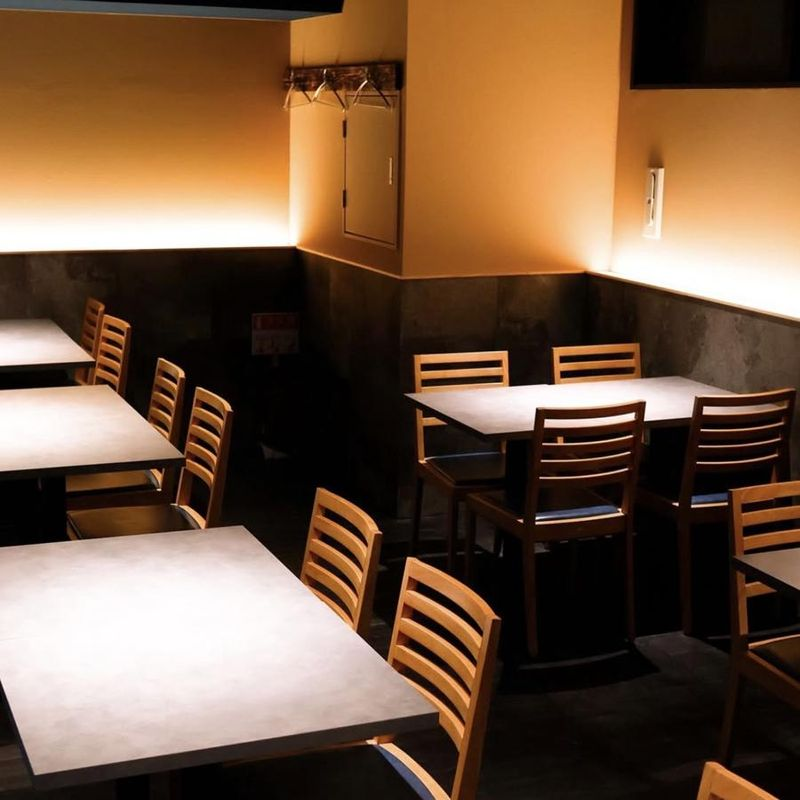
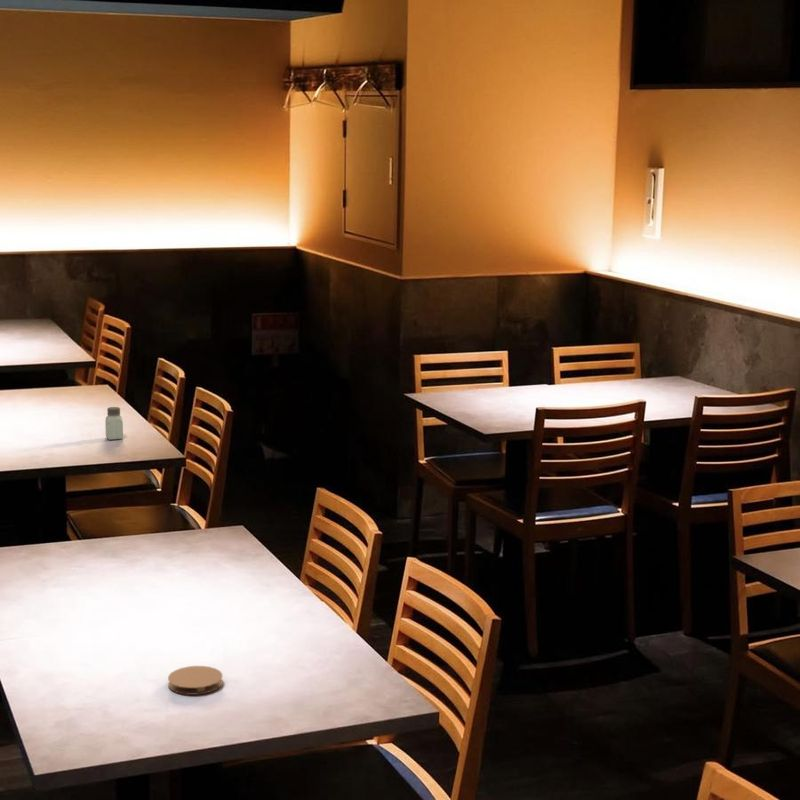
+ coaster (195, 680)
+ saltshaker (114, 423)
